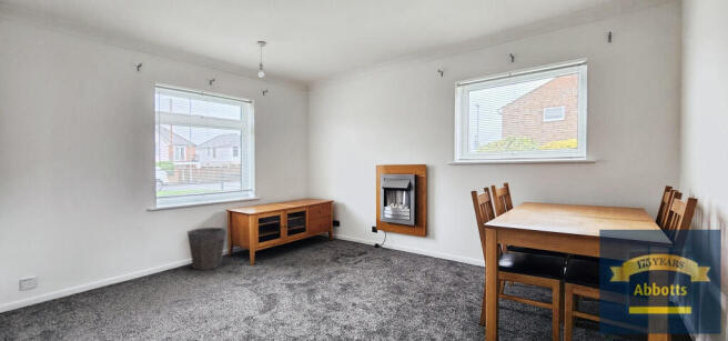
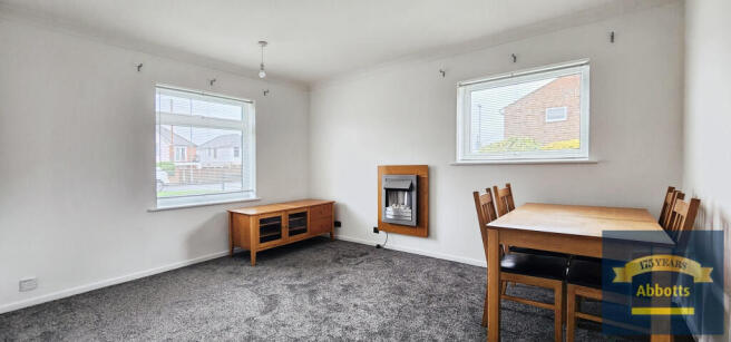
- waste bin (206, 248)
